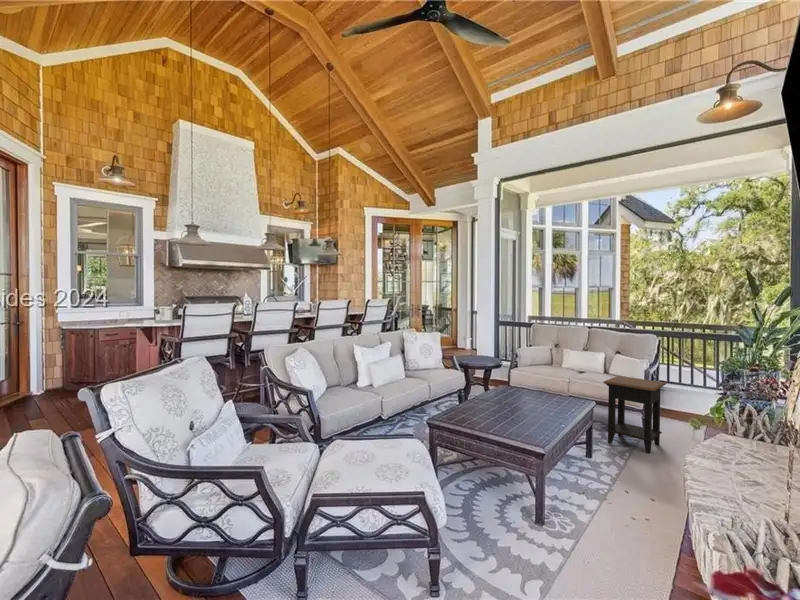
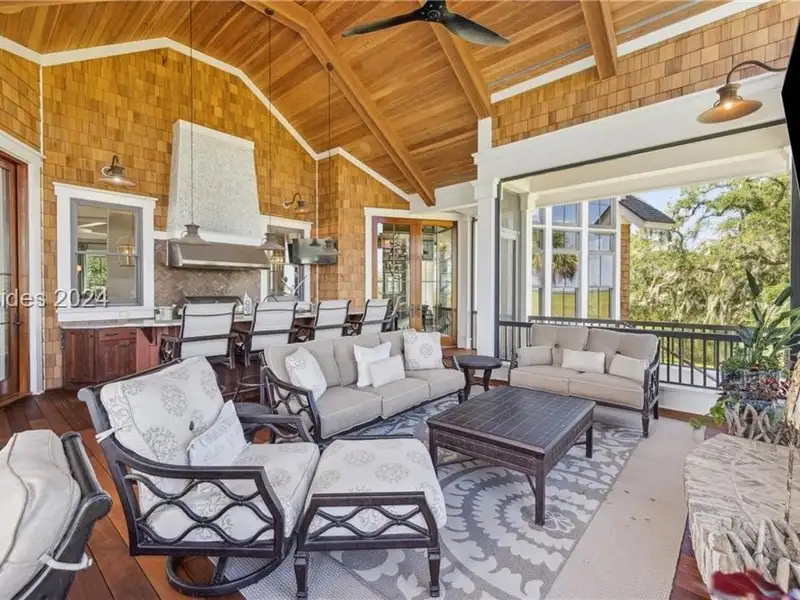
- side table (624, 412)
